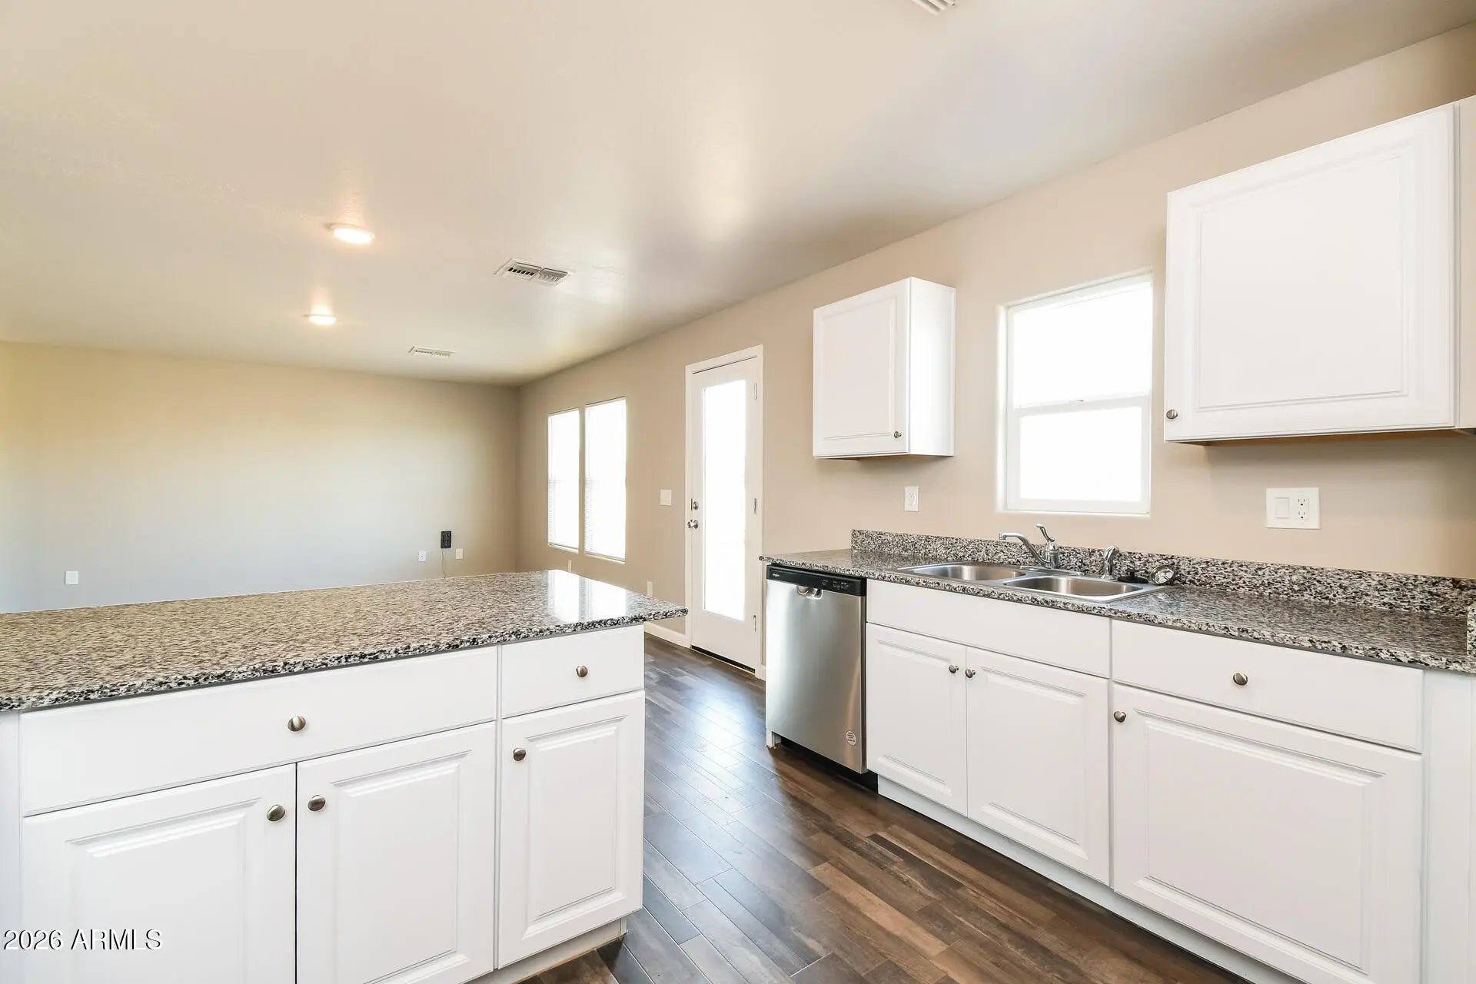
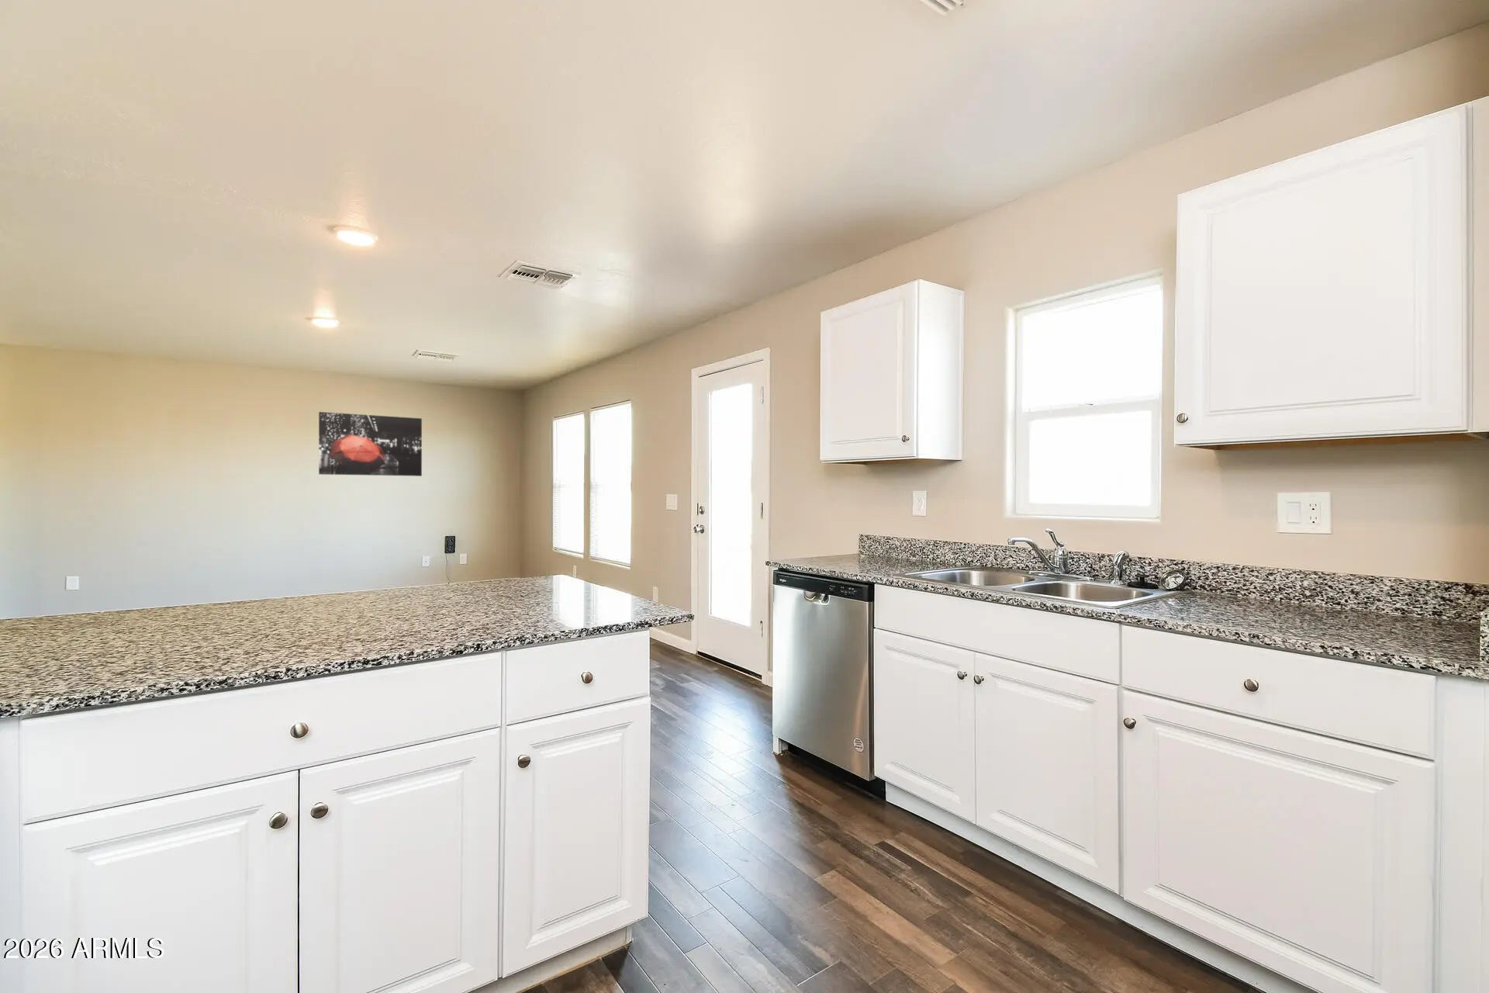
+ wall art (372, 446)
